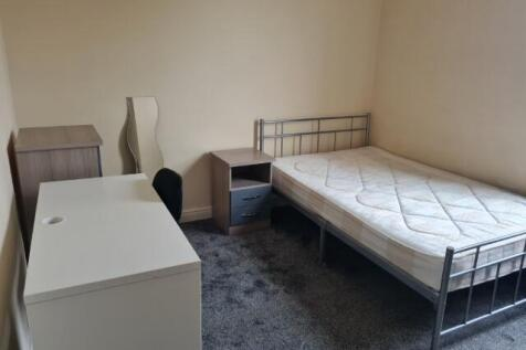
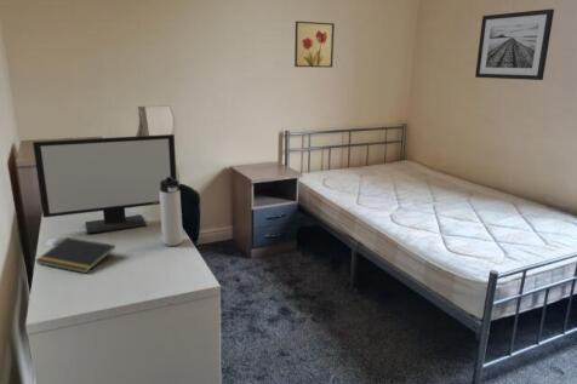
+ notepad (75, 253)
+ computer monitor (112, 182)
+ thermos bottle (171, 212)
+ wall art (510, 46)
+ wall art (314, 45)
